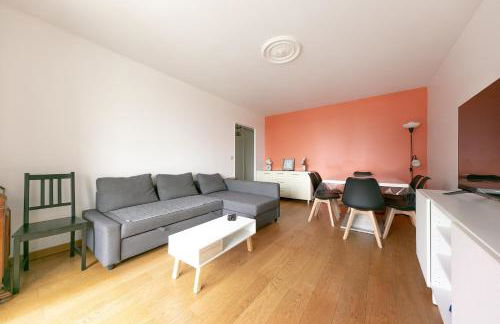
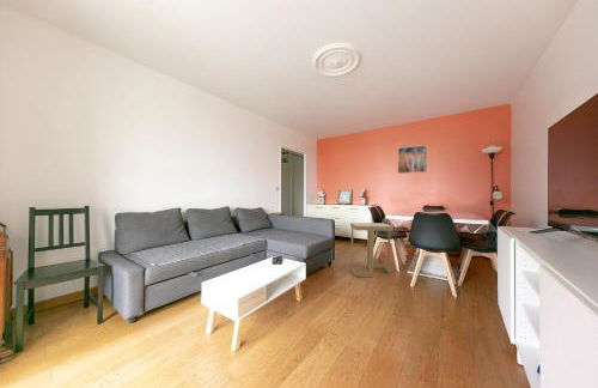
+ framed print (411, 159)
+ side table (370, 248)
